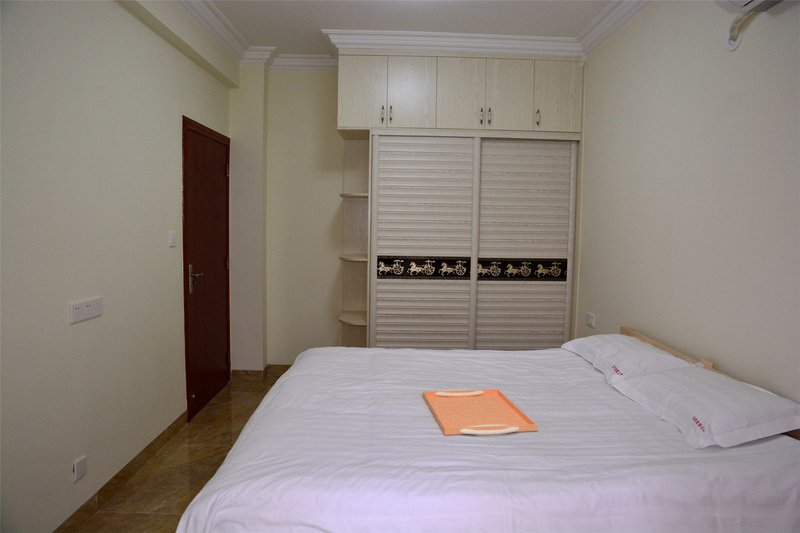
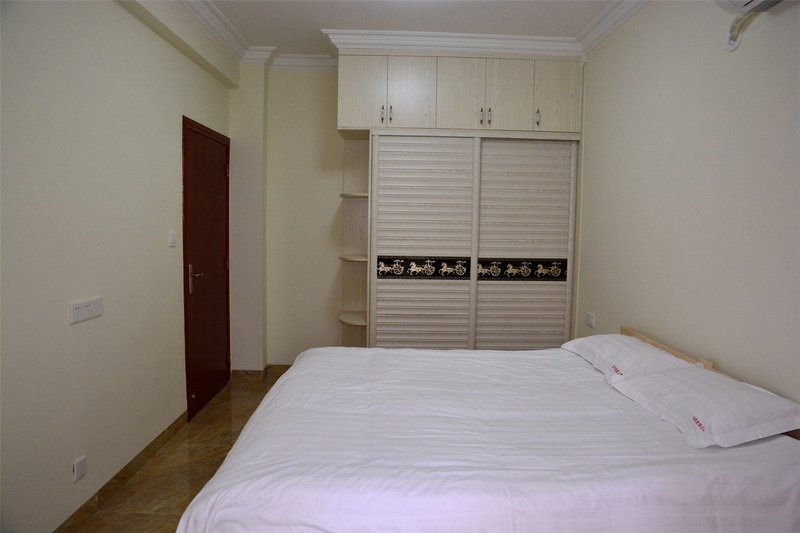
- serving tray (474, 409)
